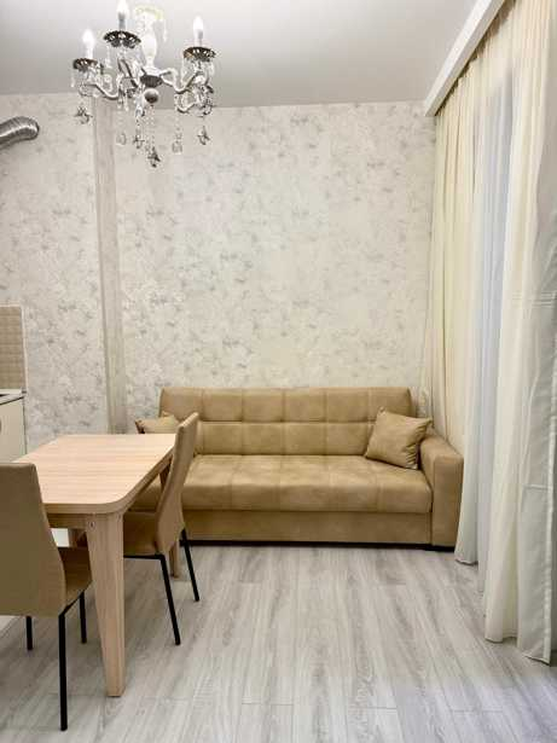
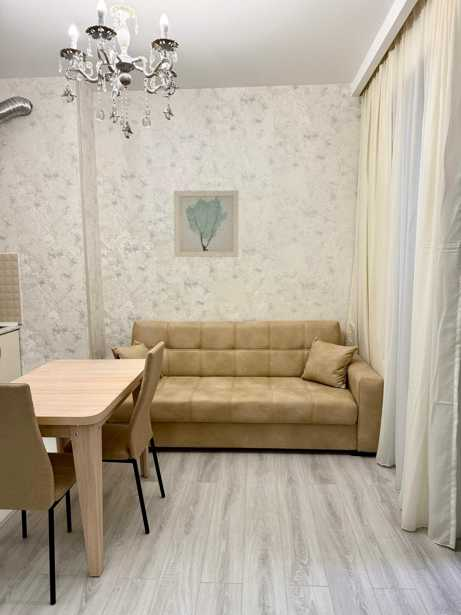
+ wall art (206, 224)
